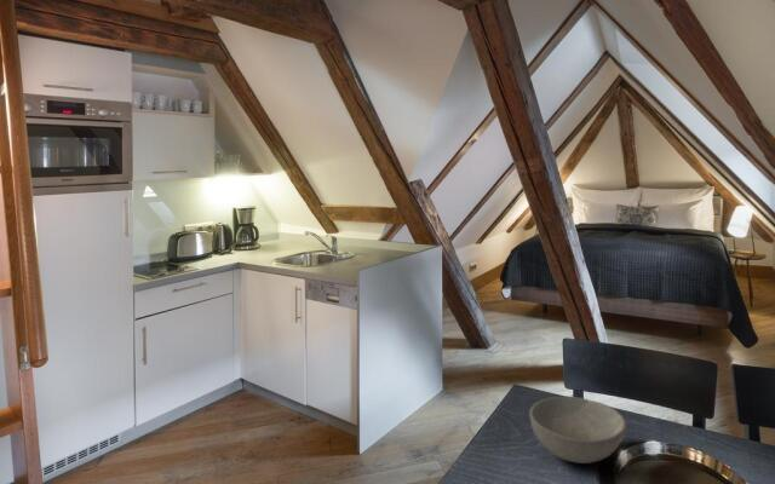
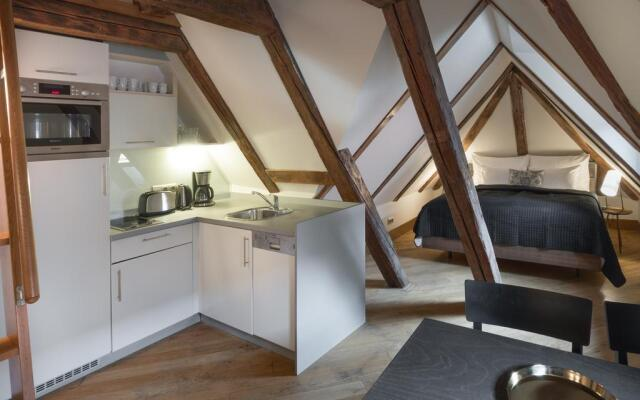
- bowl (575, 434)
